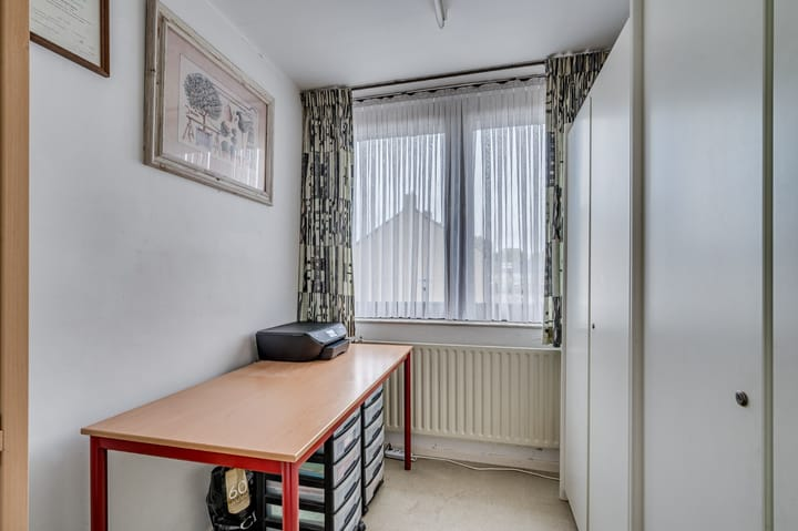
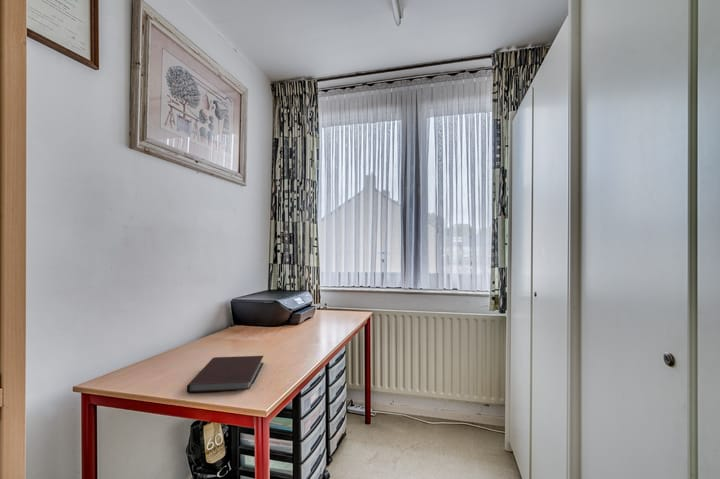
+ notebook (229, 372)
